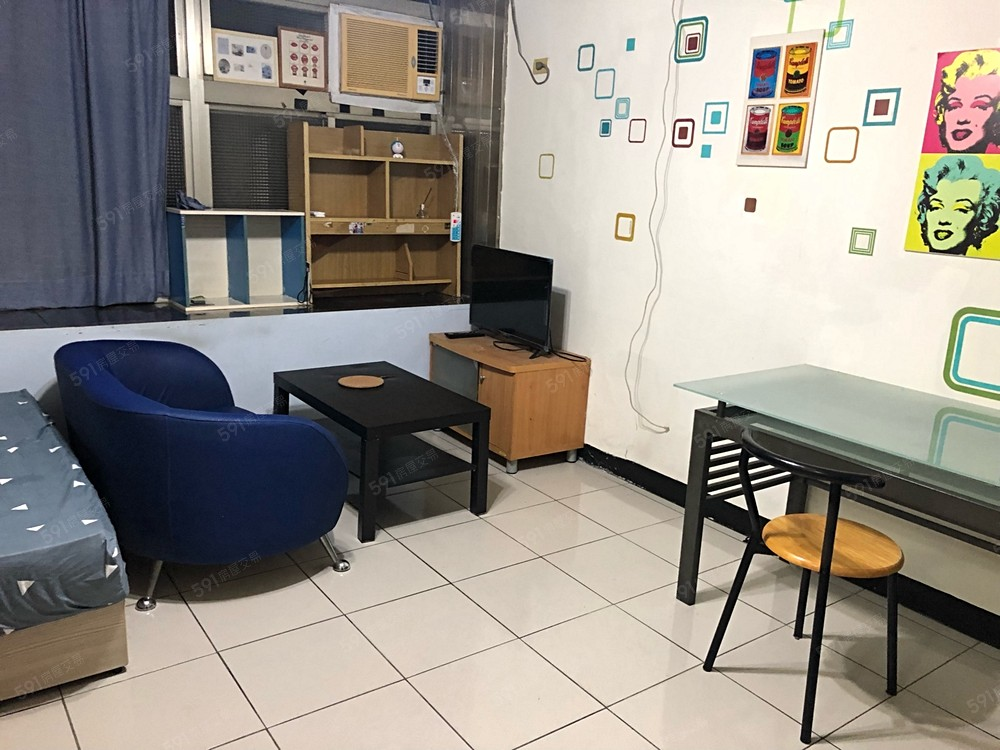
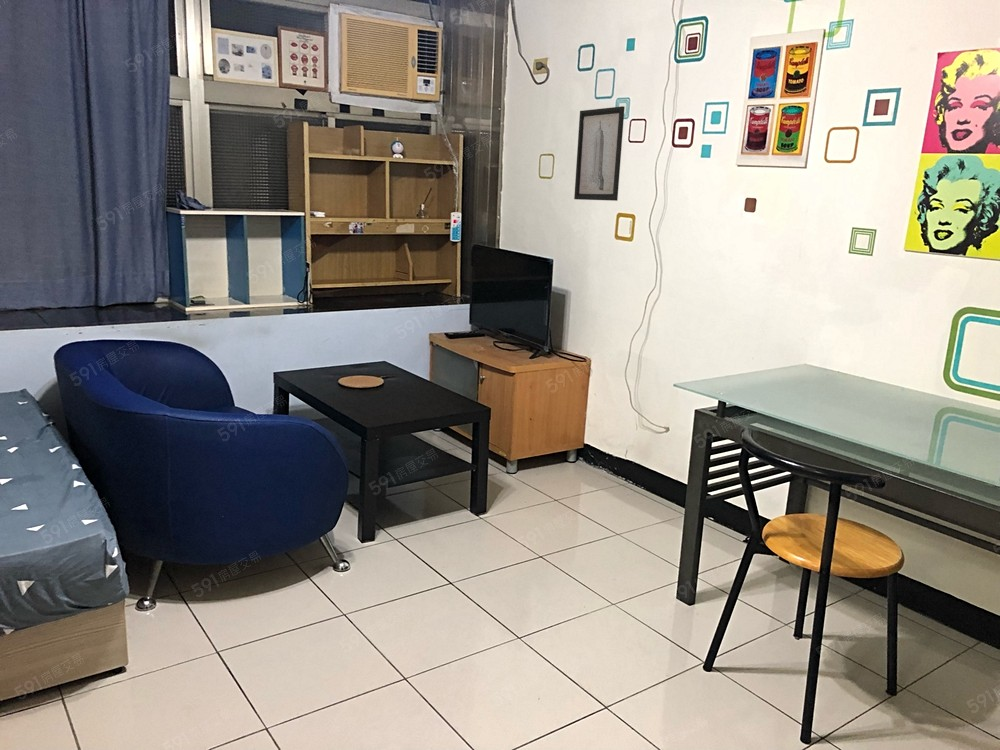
+ wall art (598, 154)
